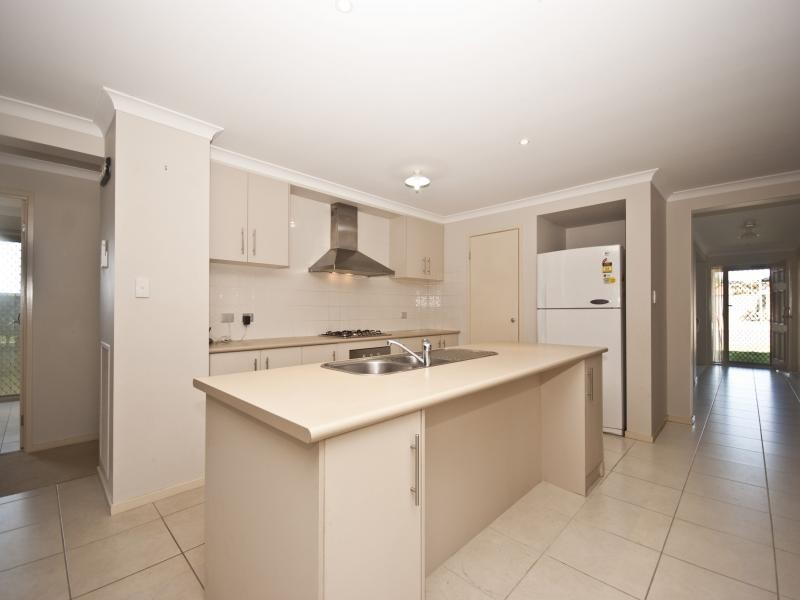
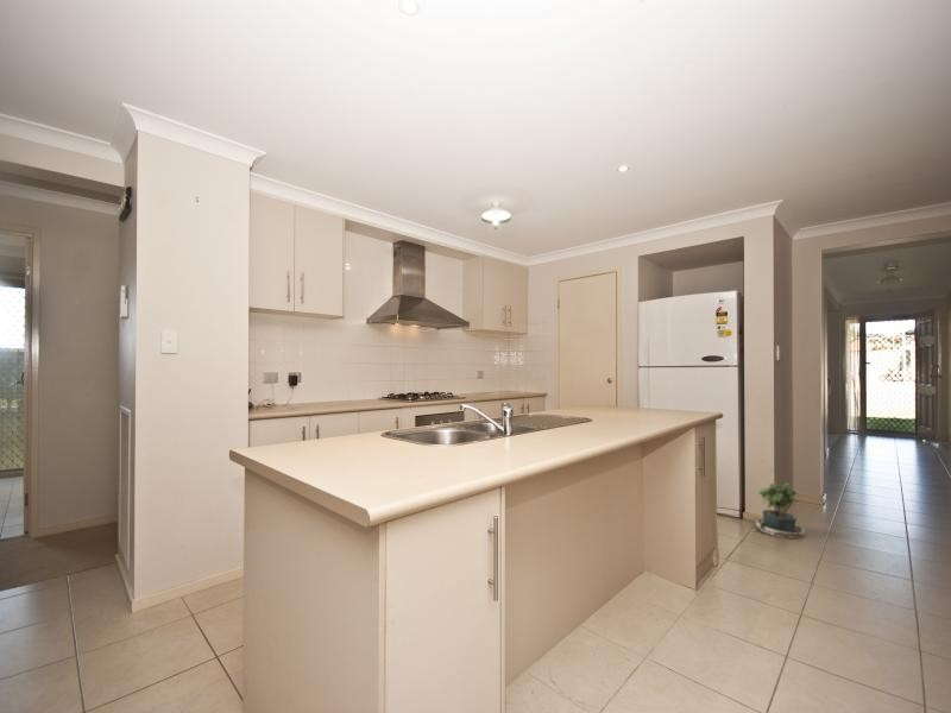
+ potted plant (776, 506)
